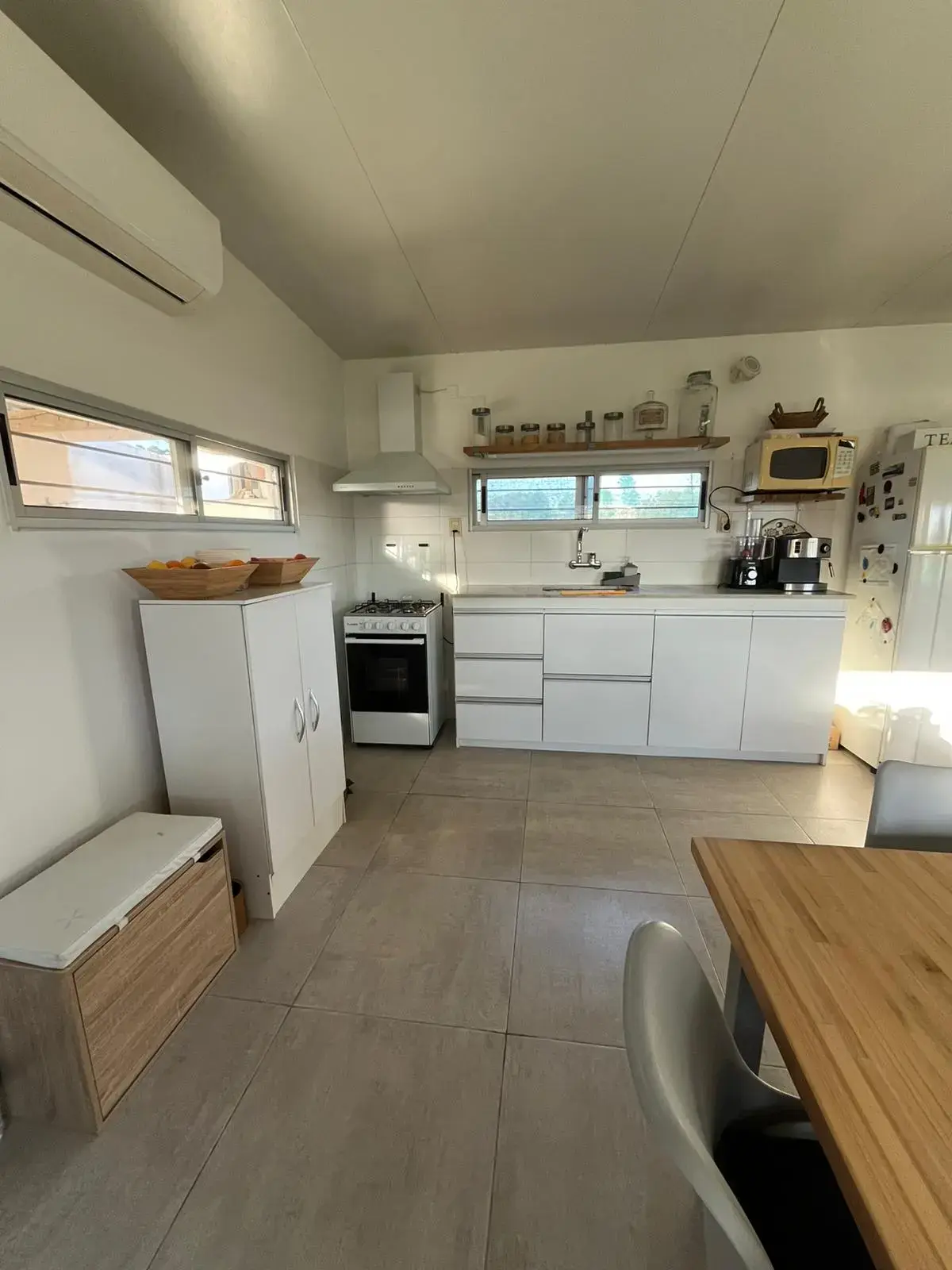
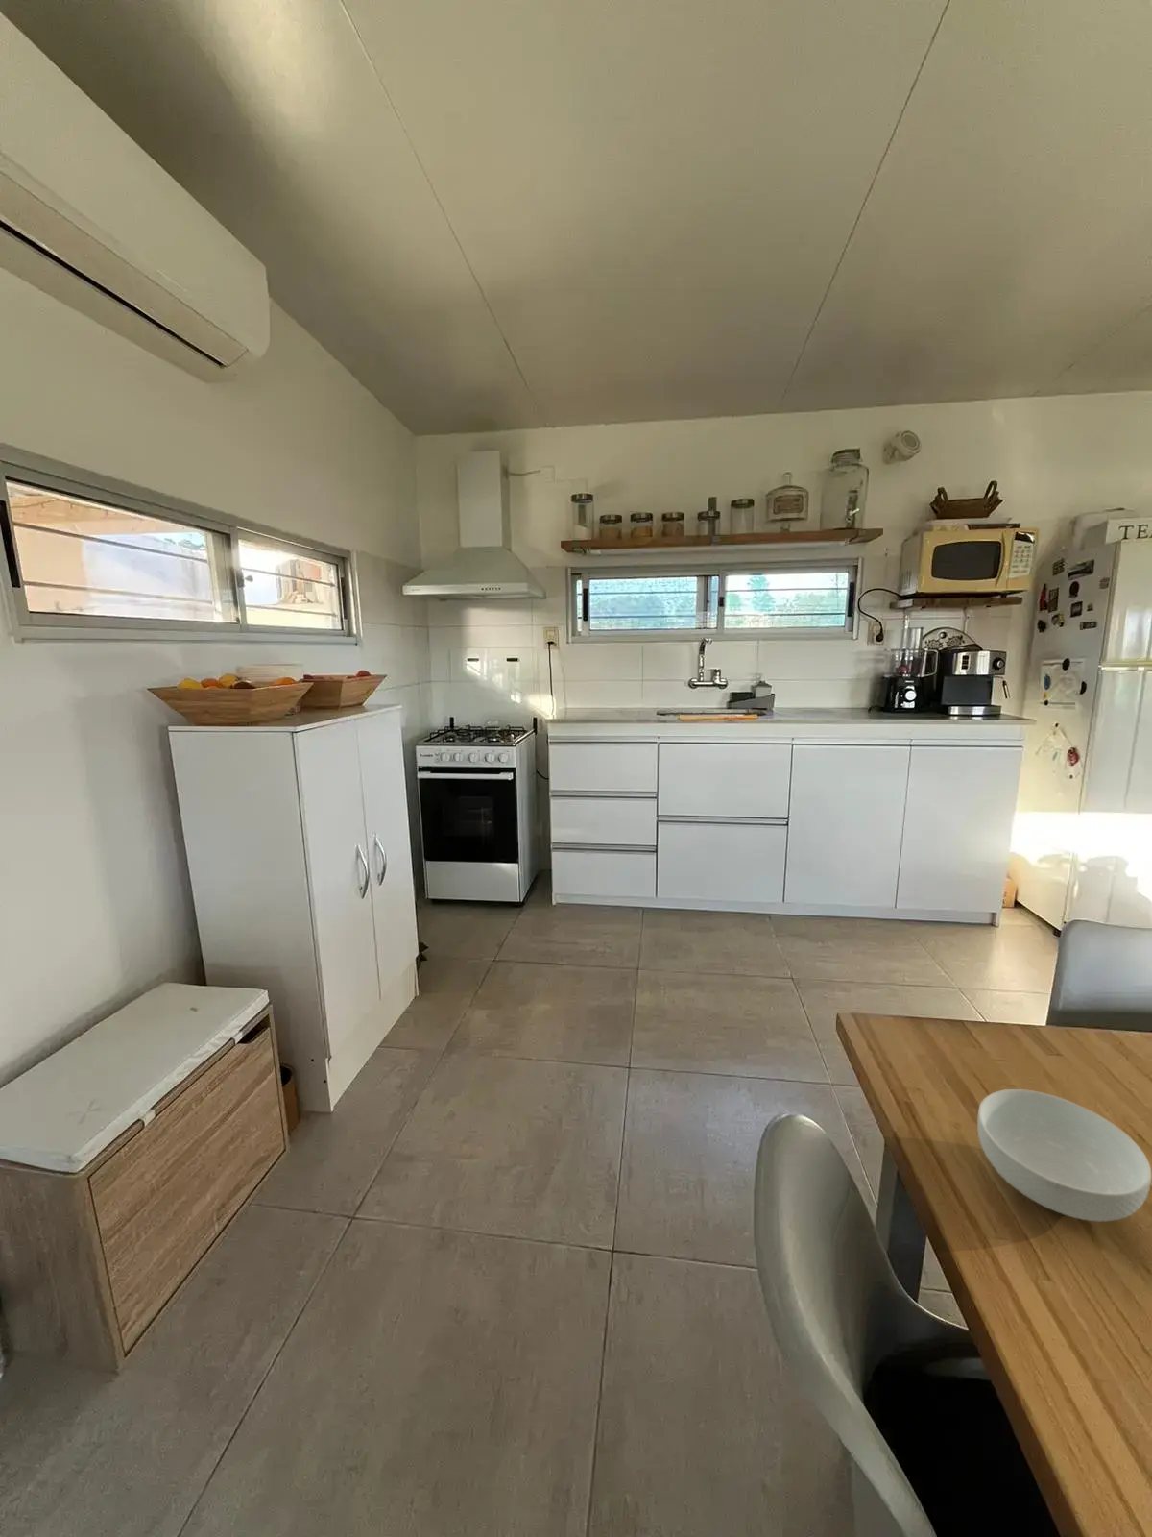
+ cereal bowl (1055, 1159)
